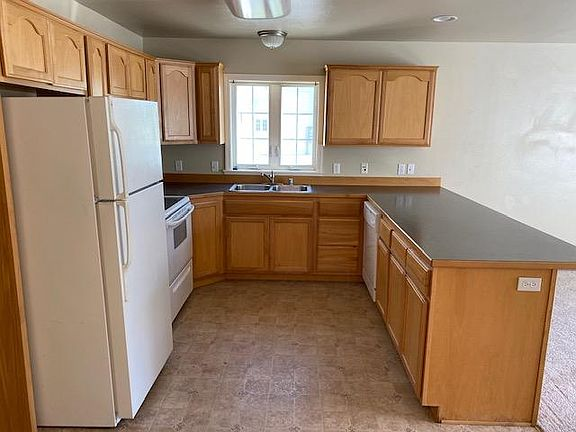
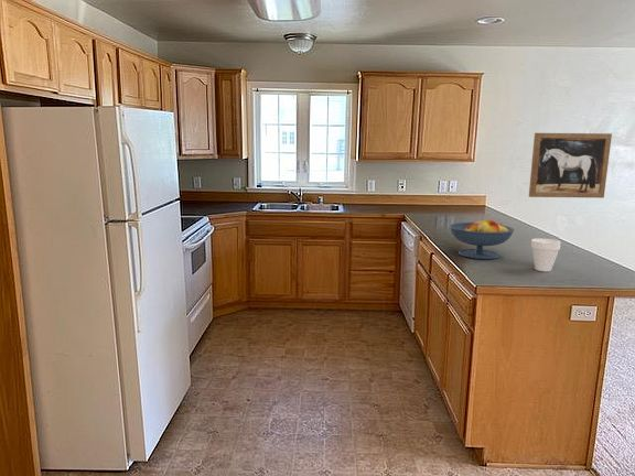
+ fruit bowl (480, 236)
+ wall art (569, 165)
+ cup (543, 255)
